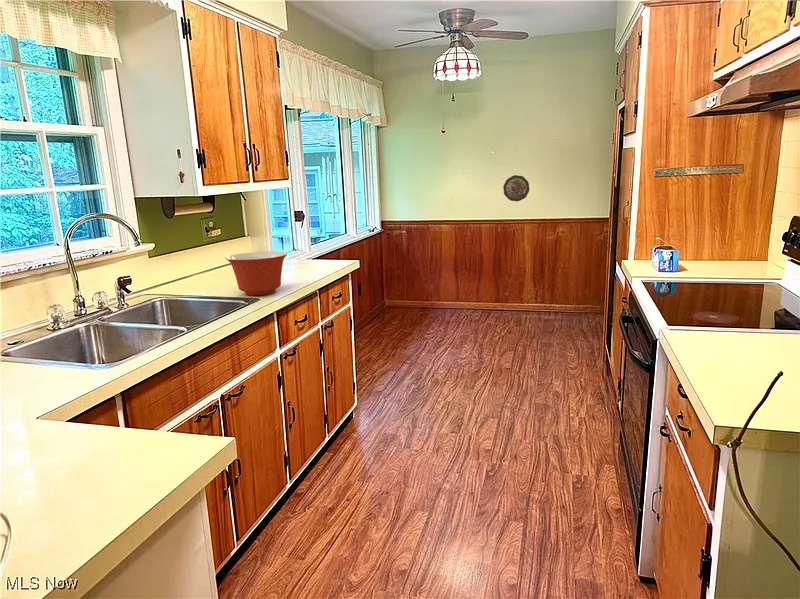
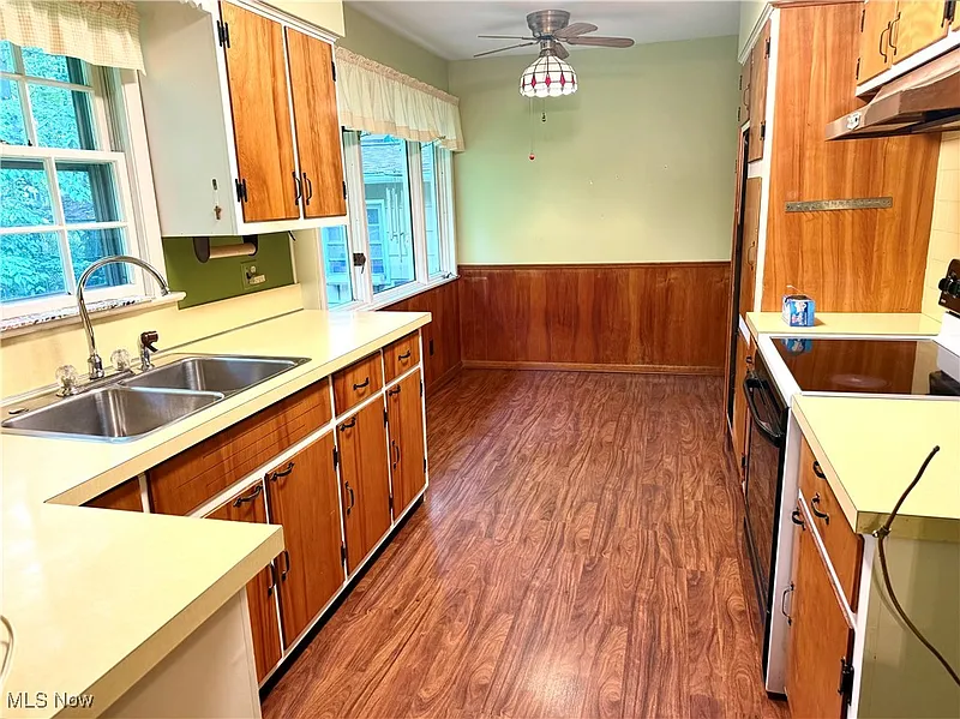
- decorative plate (516, 188)
- mixing bowl (258, 273)
